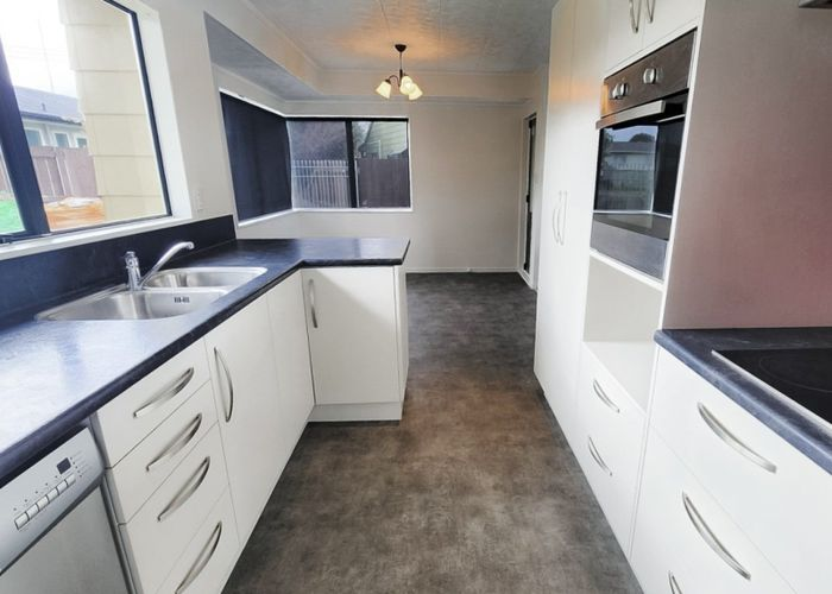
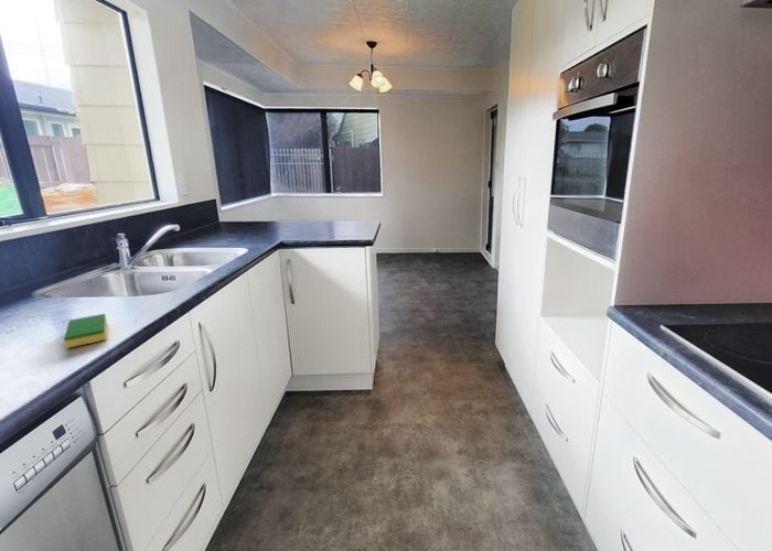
+ dish sponge (87, 329)
